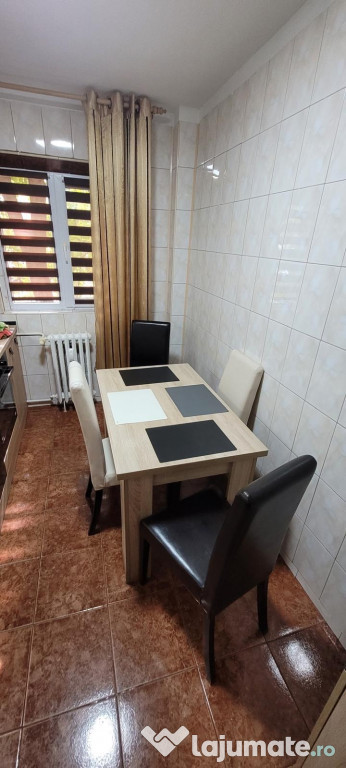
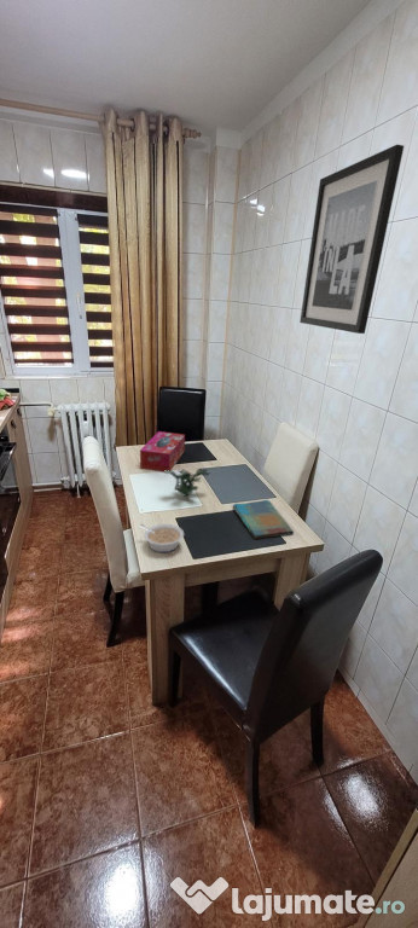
+ succulent plant (186, 482)
+ tissue box (163, 450)
+ dish towel (261, 517)
+ legume (162, 538)
+ wall art (341, 251)
